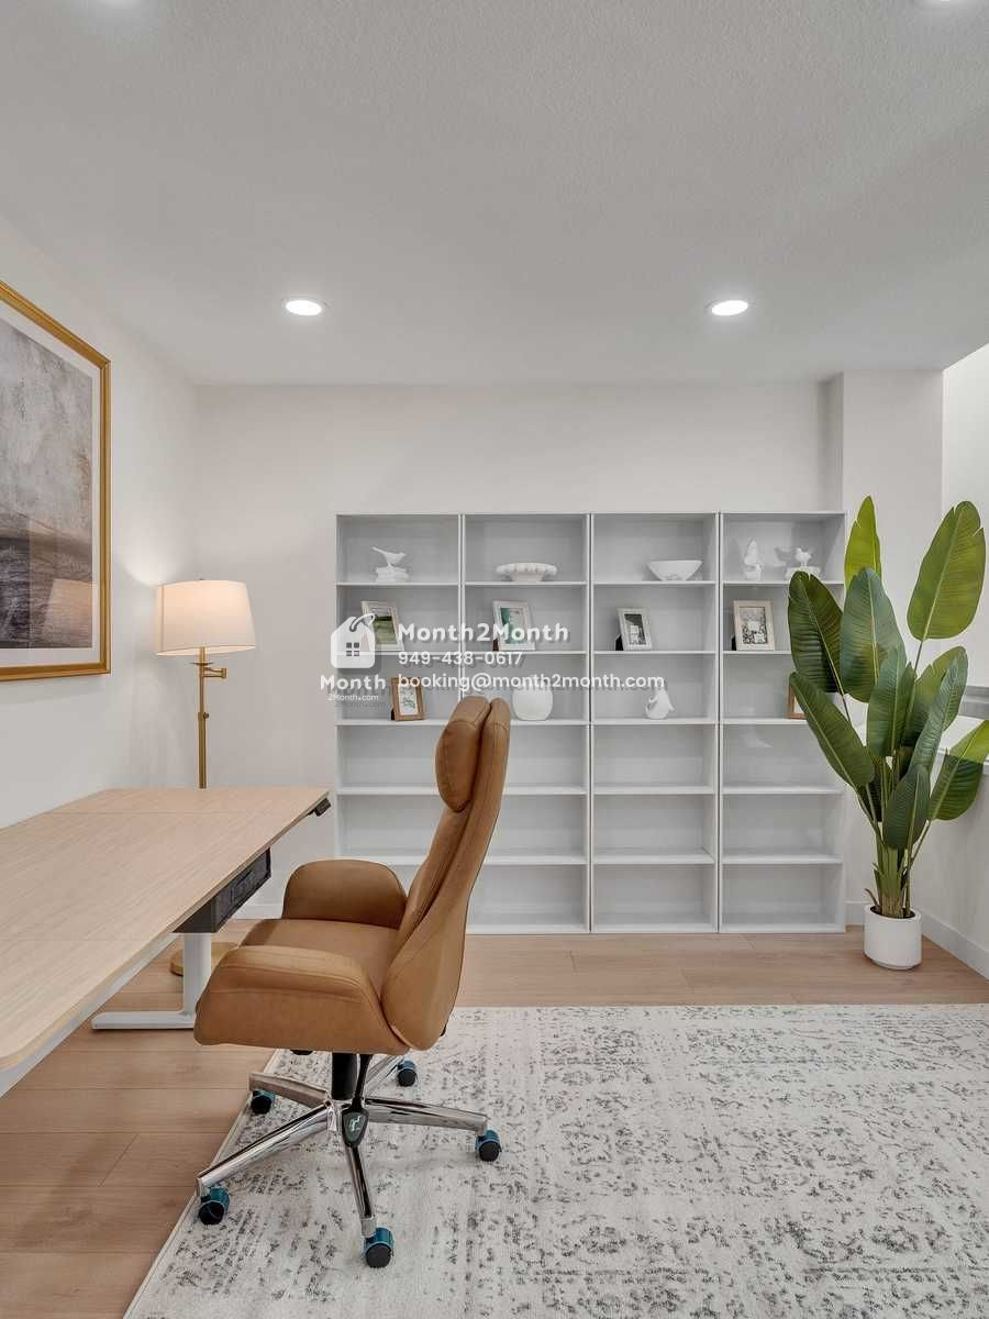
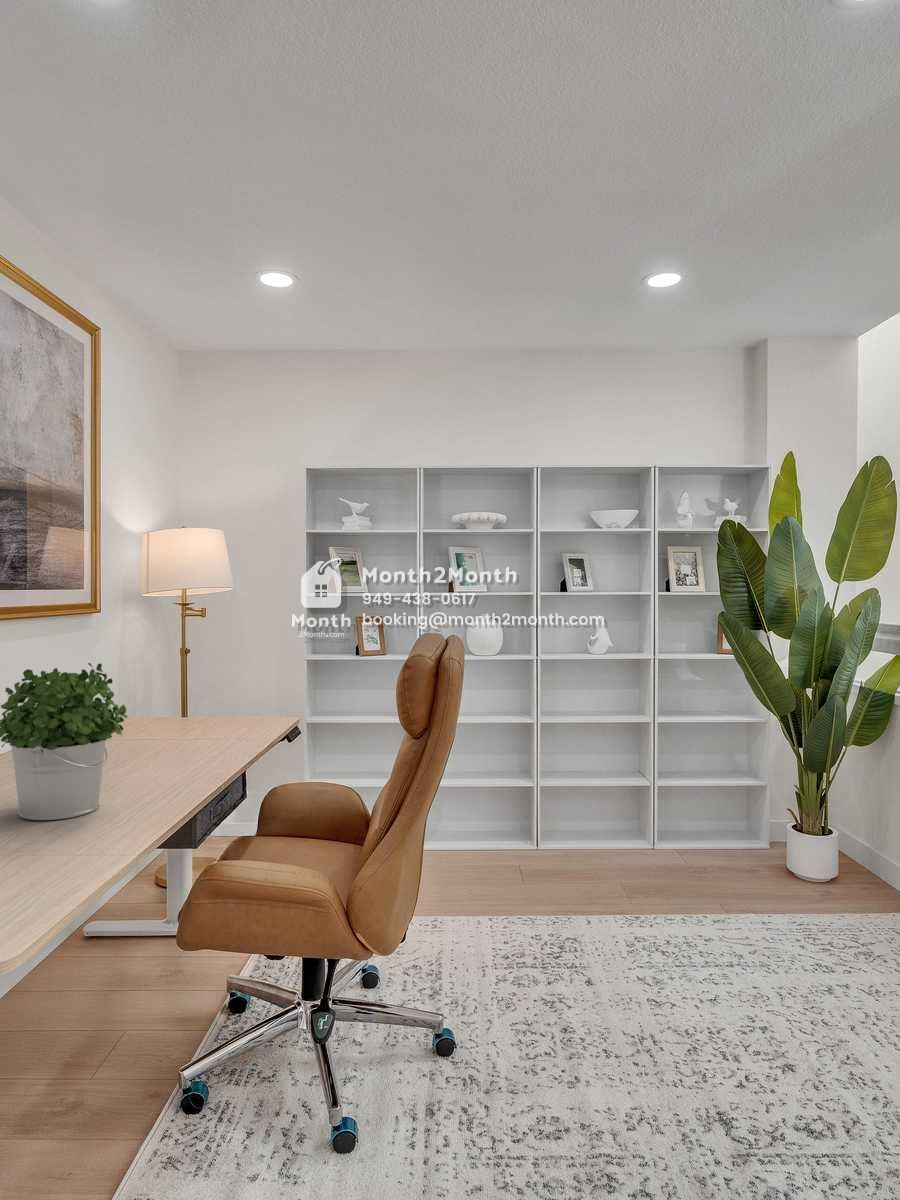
+ potted plant (68, 736)
